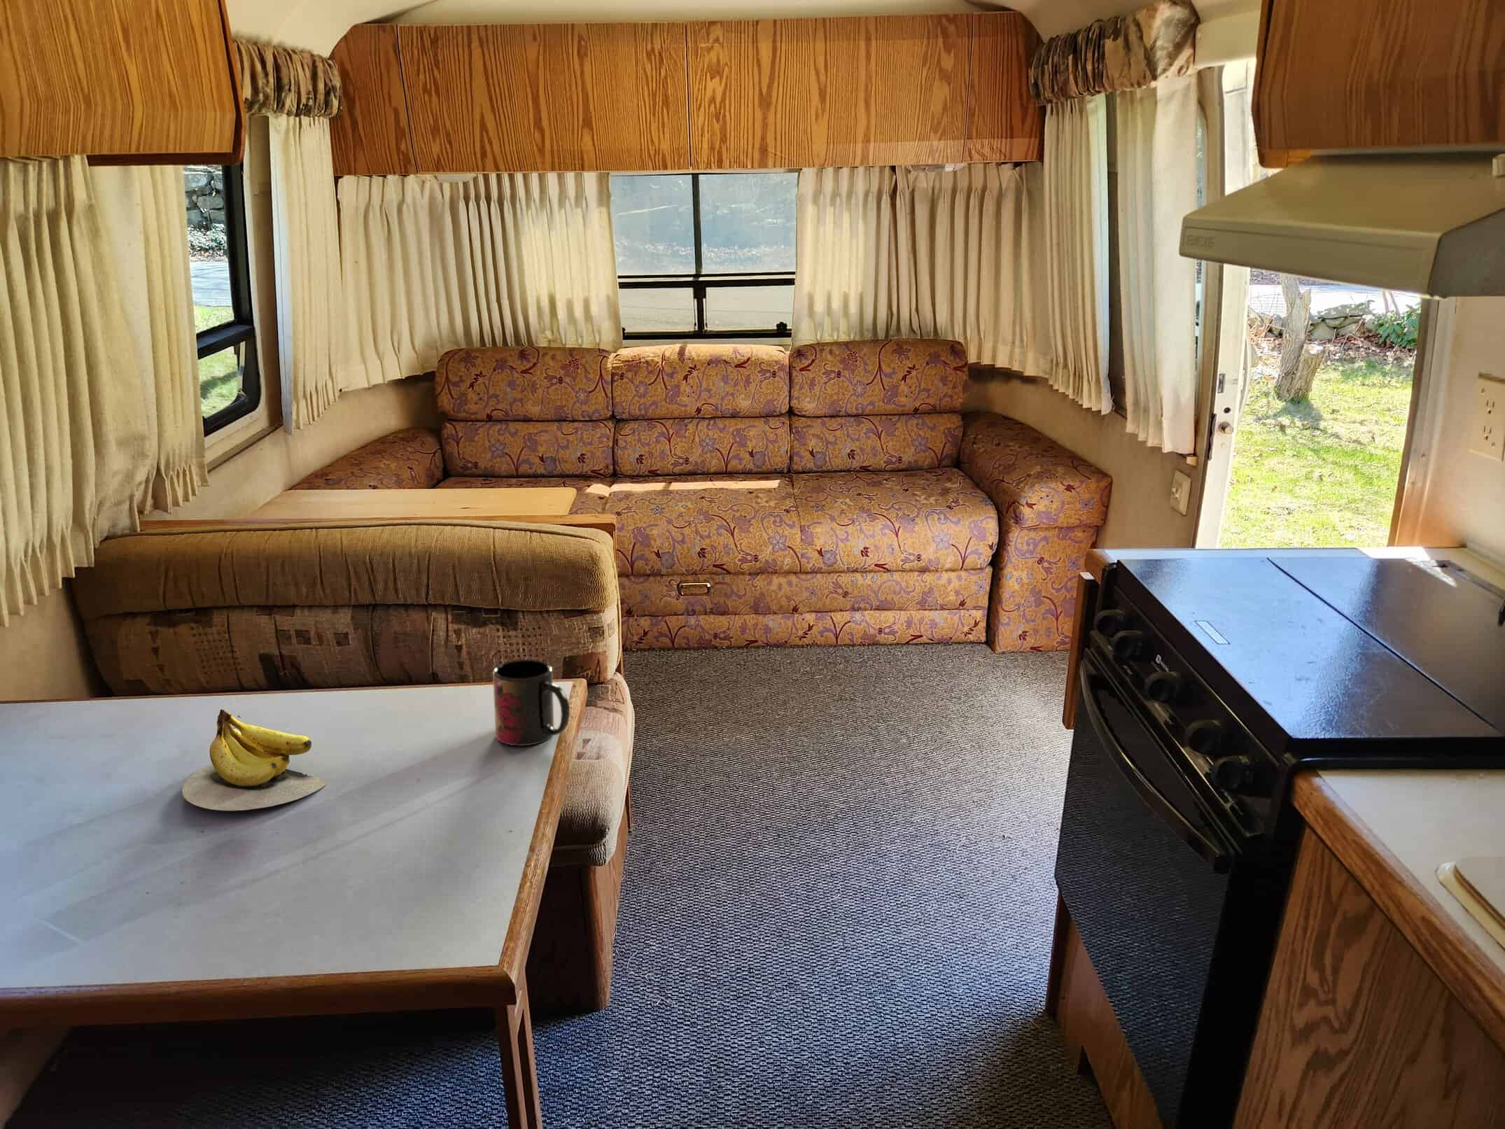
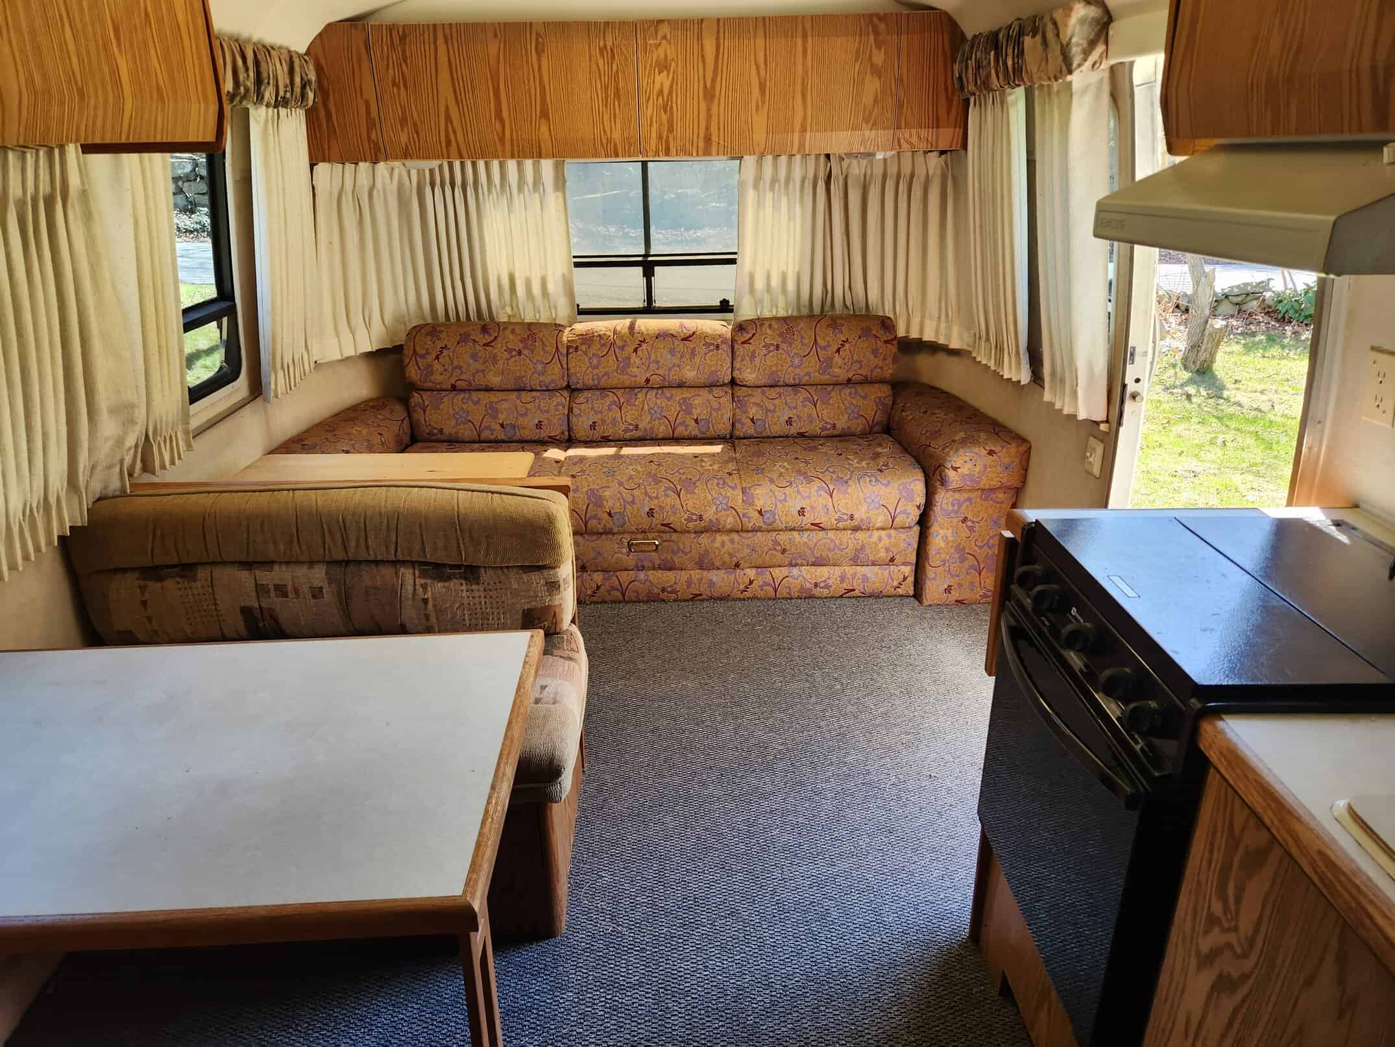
- mug (534, 704)
- banana (259, 745)
